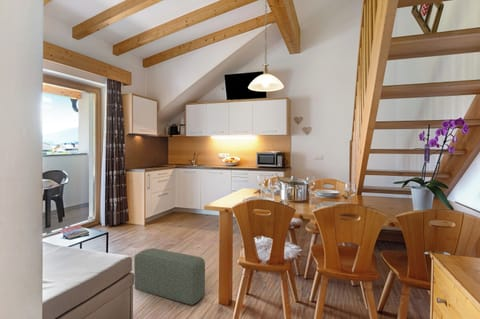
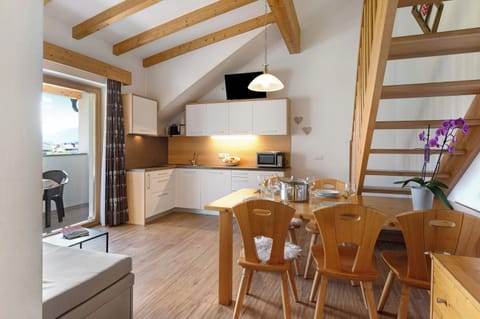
- pouf (168, 273)
